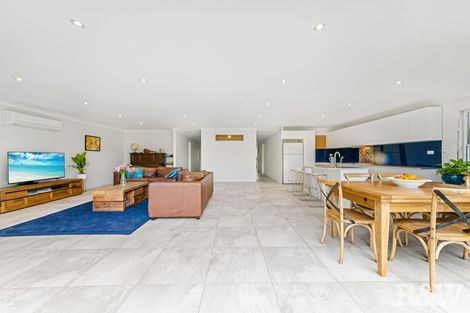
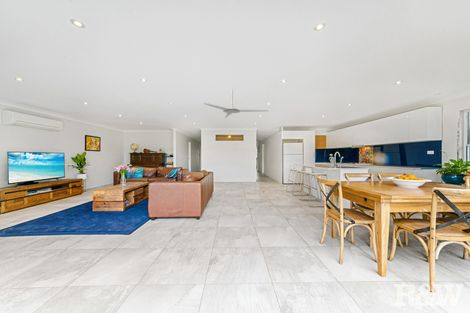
+ ceiling fan (232, 101)
